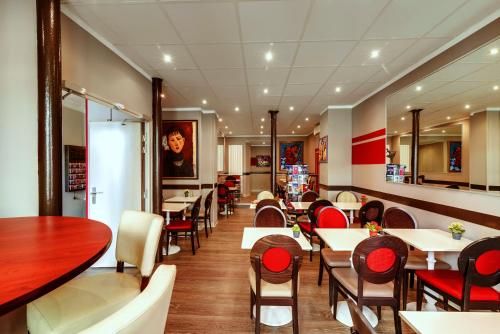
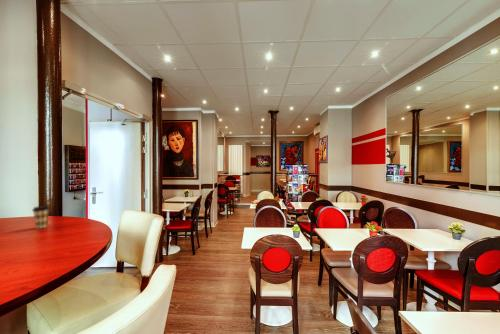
+ coffee cup (41, 217)
